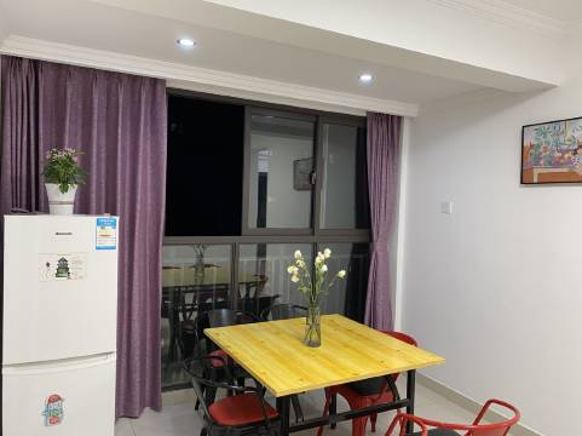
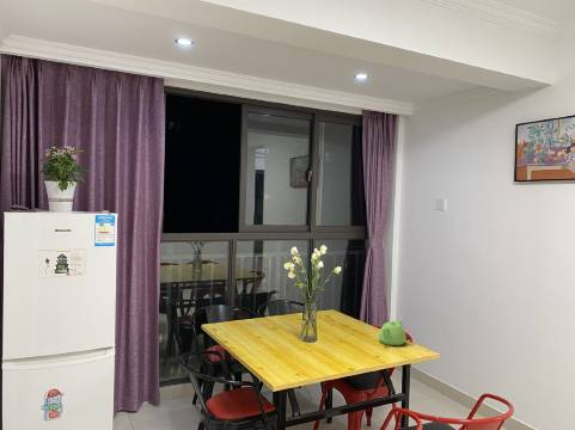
+ teapot (392, 331)
